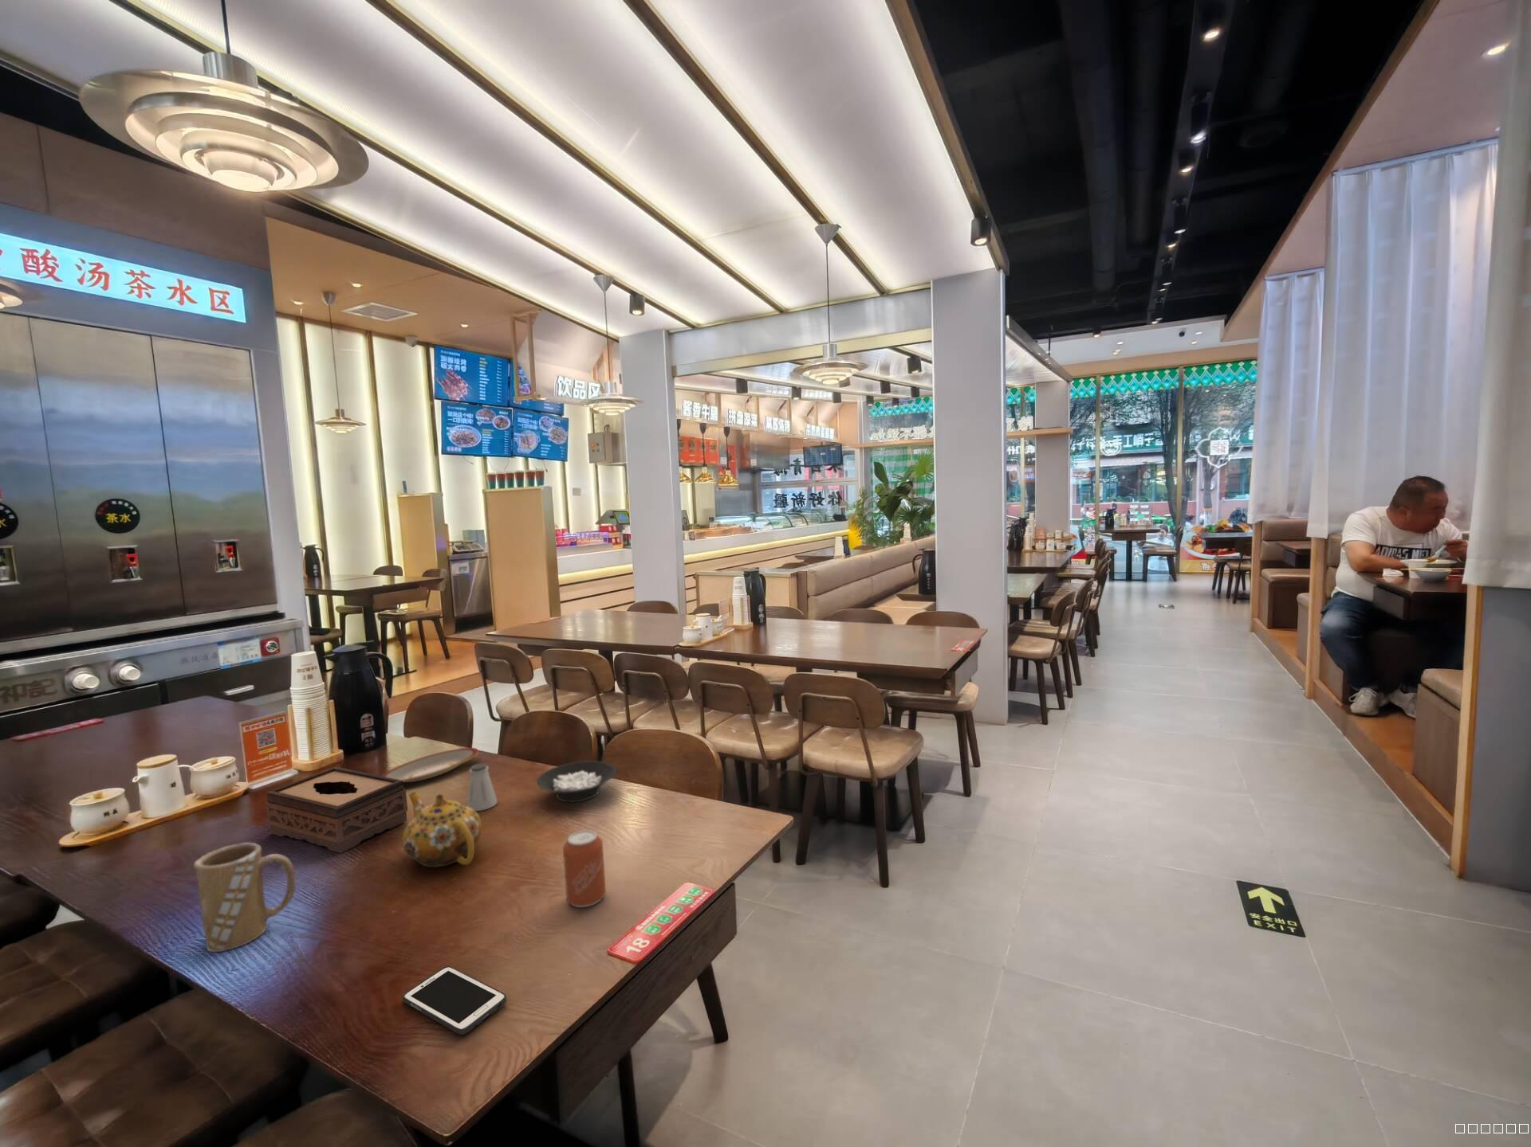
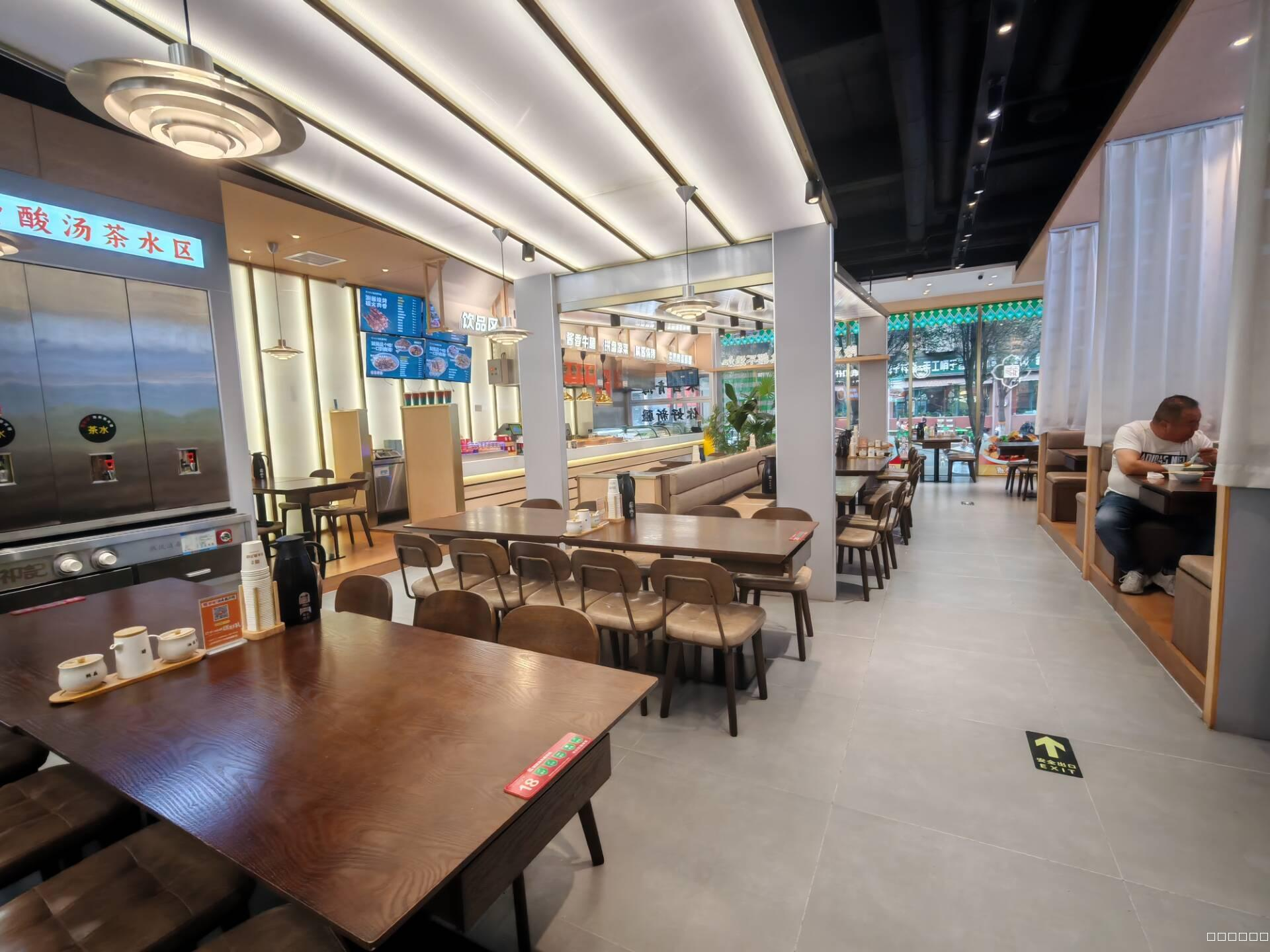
- cell phone (453, 998)
- saltshaker (480, 786)
- cereal bowl (577, 784)
- plate (430, 767)
- teapot (441, 824)
- can (583, 866)
- mug (246, 889)
- tissue box (338, 806)
